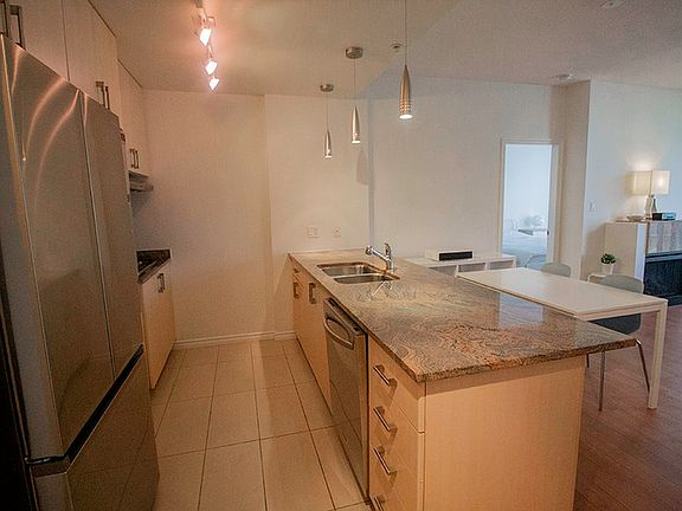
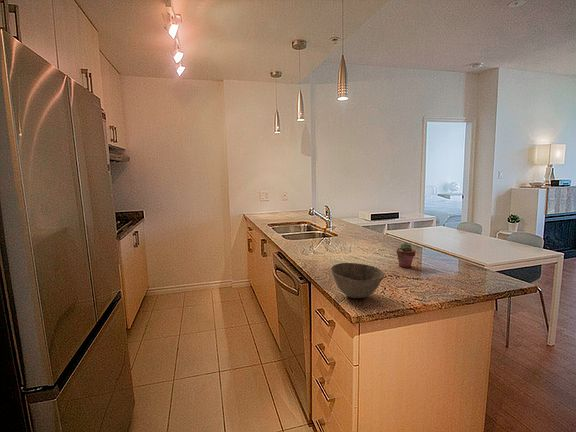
+ potted succulent (405, 254)
+ bowl (357, 282)
